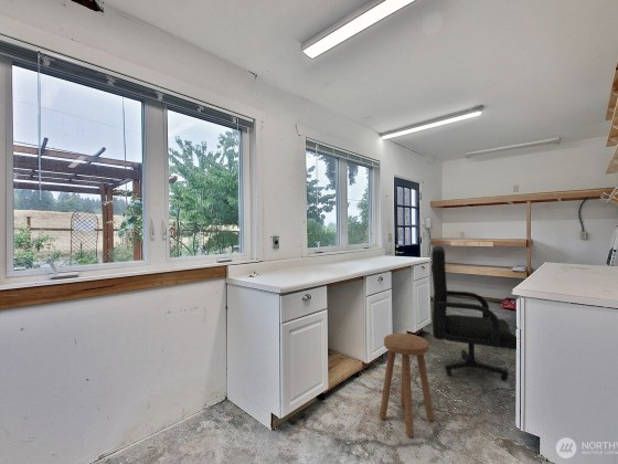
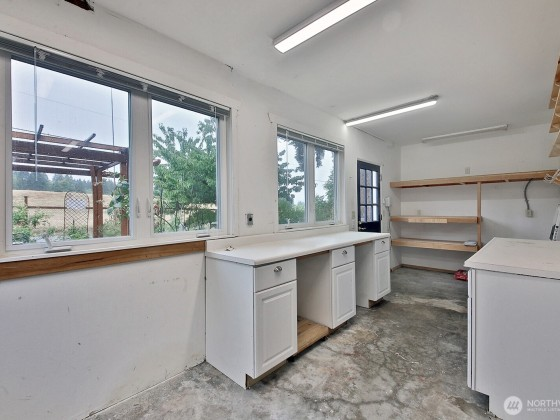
- chair (470, 308)
- stool (406, 379)
